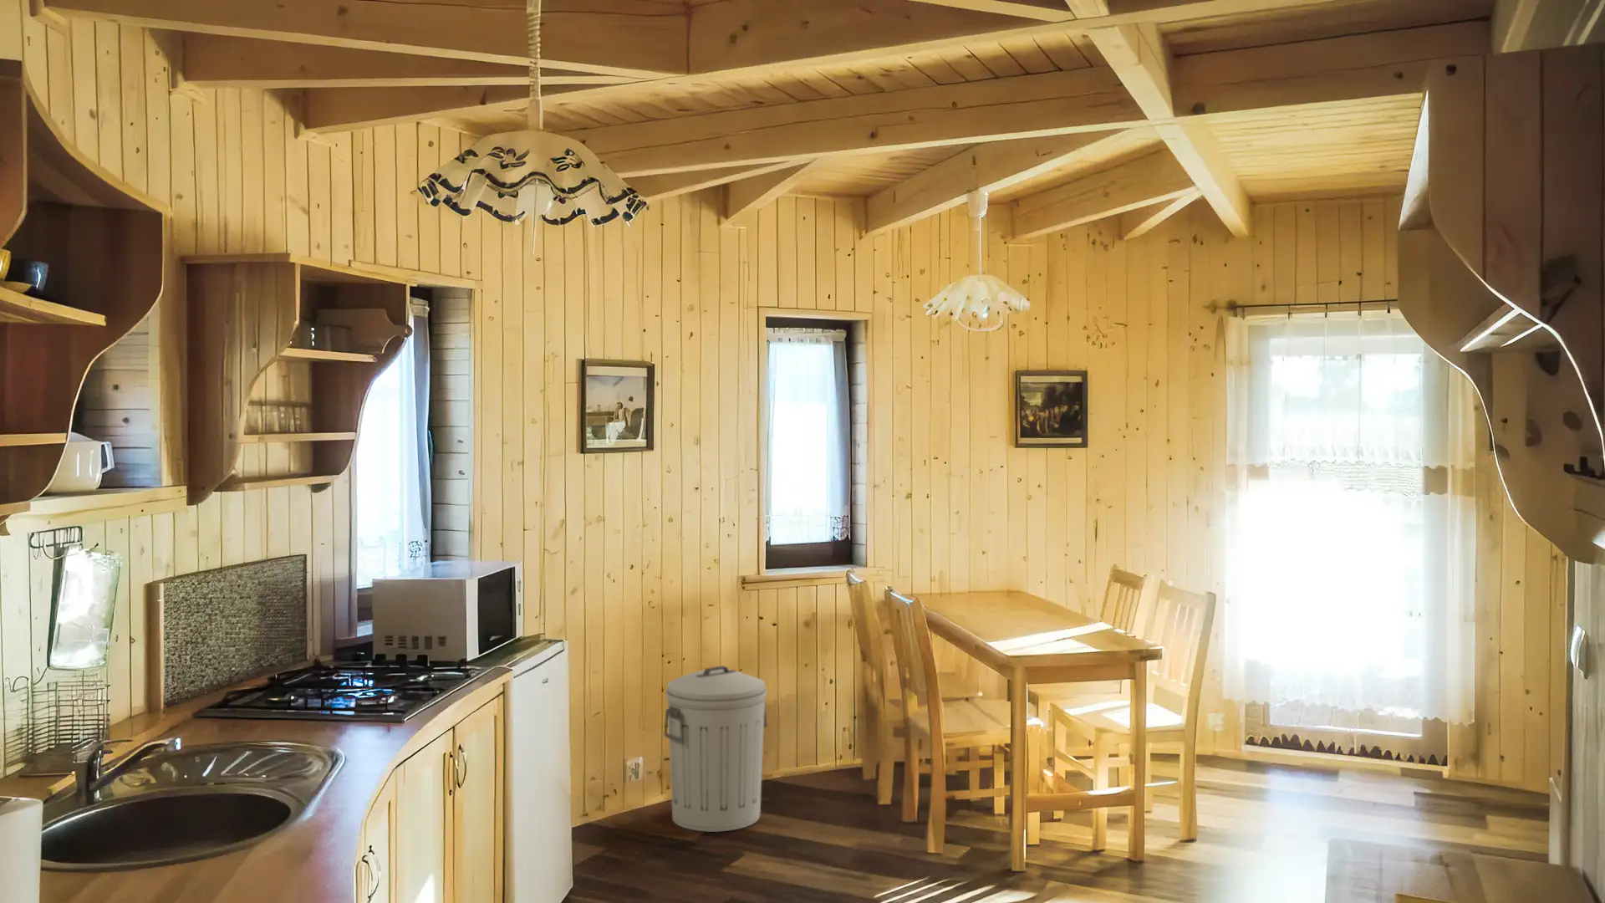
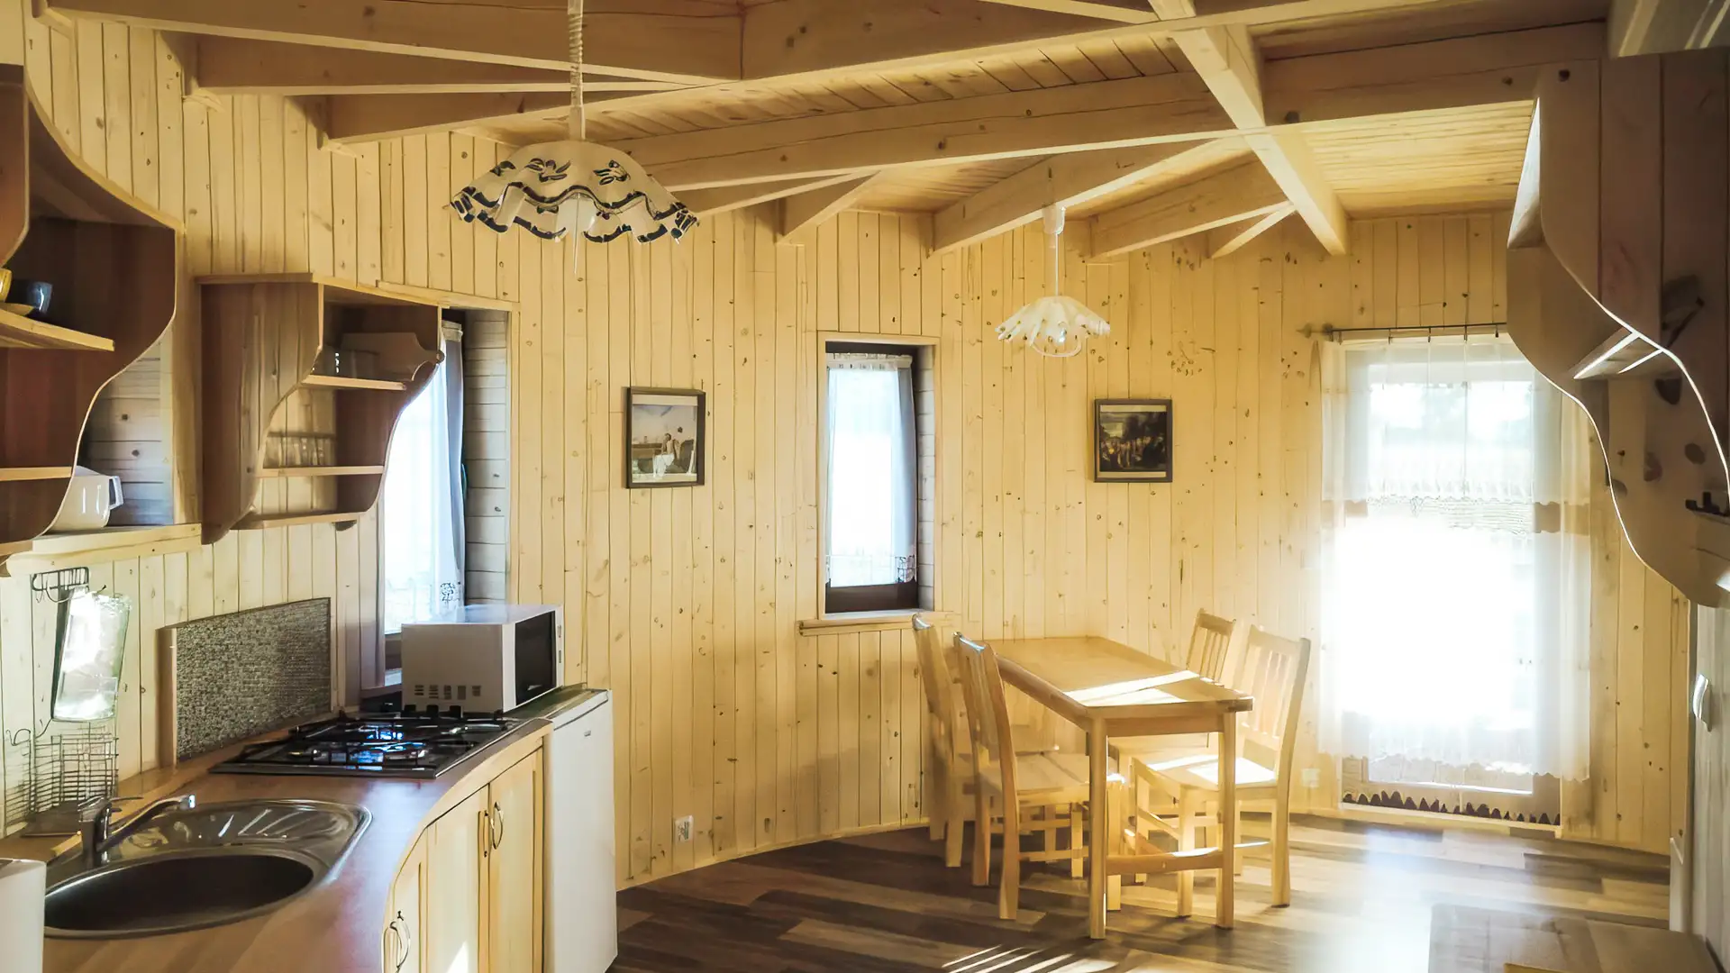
- trash can (715, 742)
